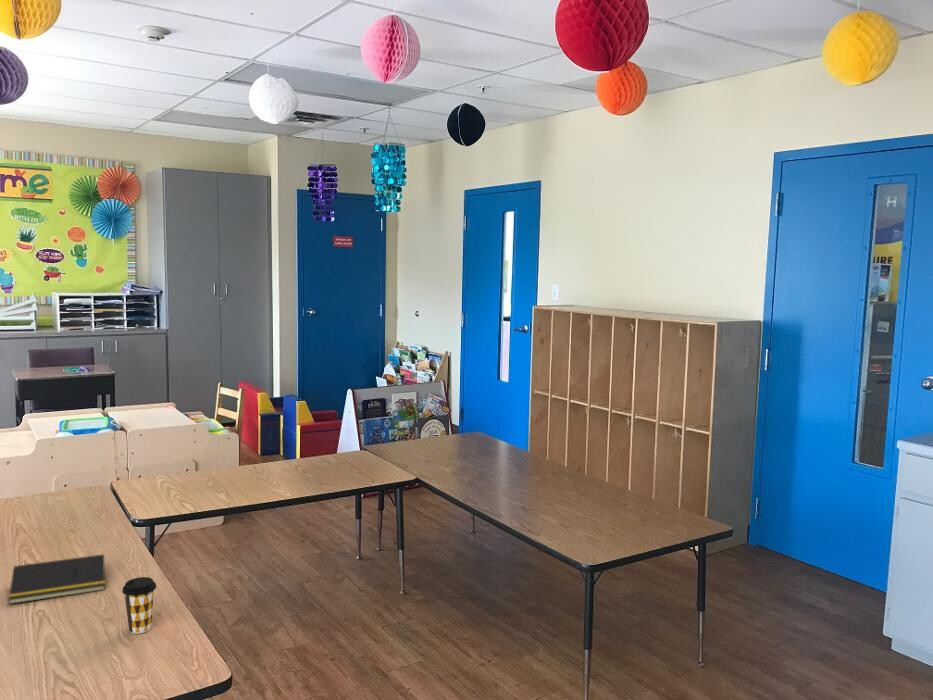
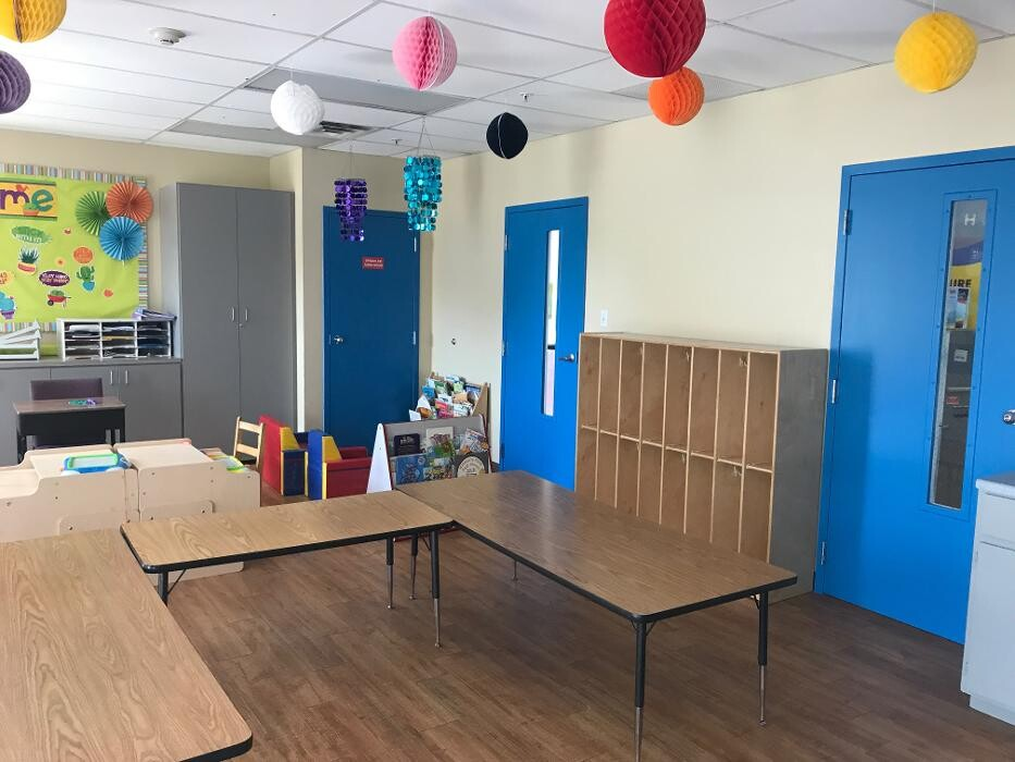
- coffee cup (139, 605)
- notepad (59, 577)
